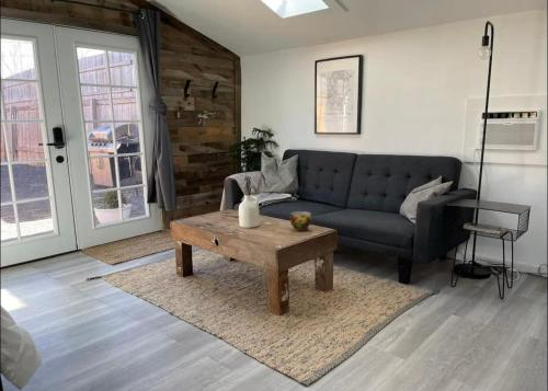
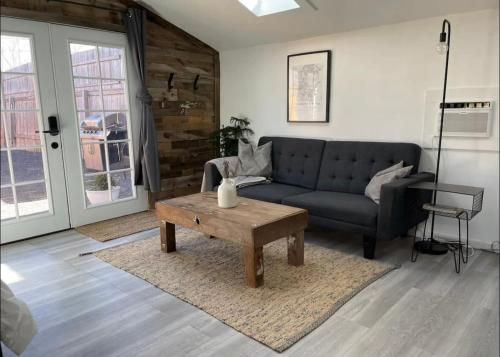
- cup (299, 220)
